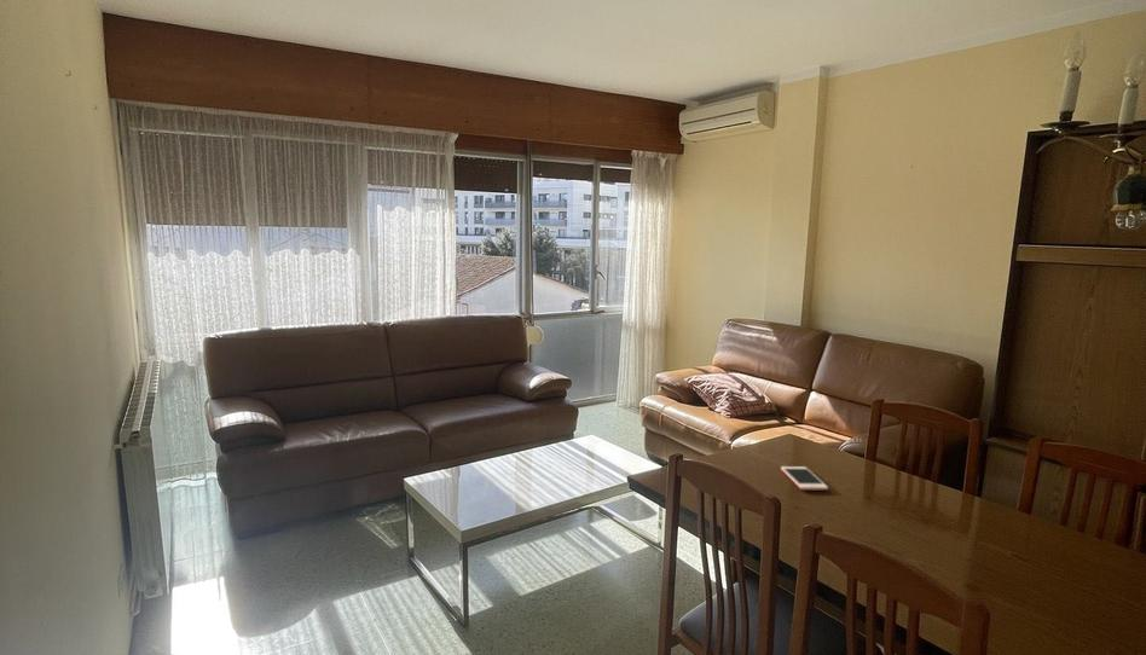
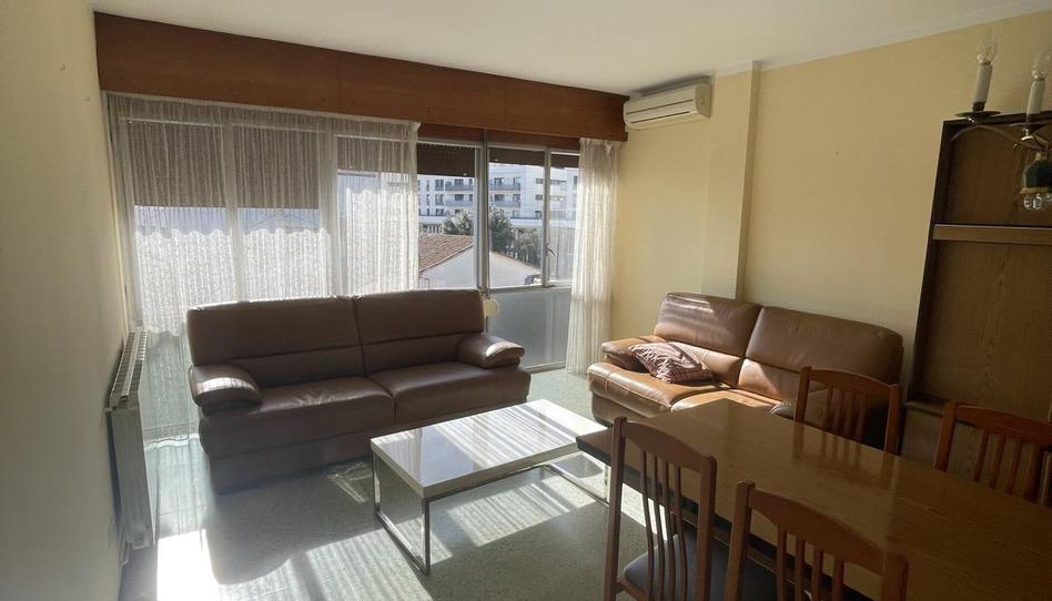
- cell phone (803, 477)
